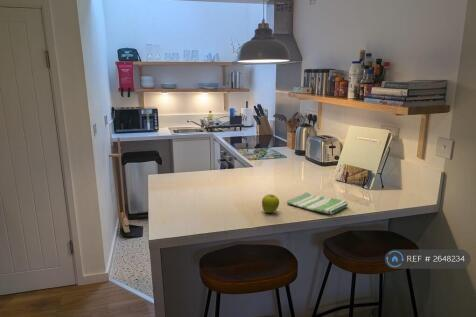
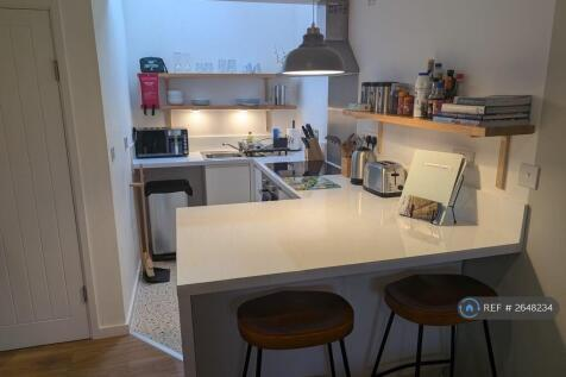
- fruit (270, 203)
- dish towel (317, 202)
